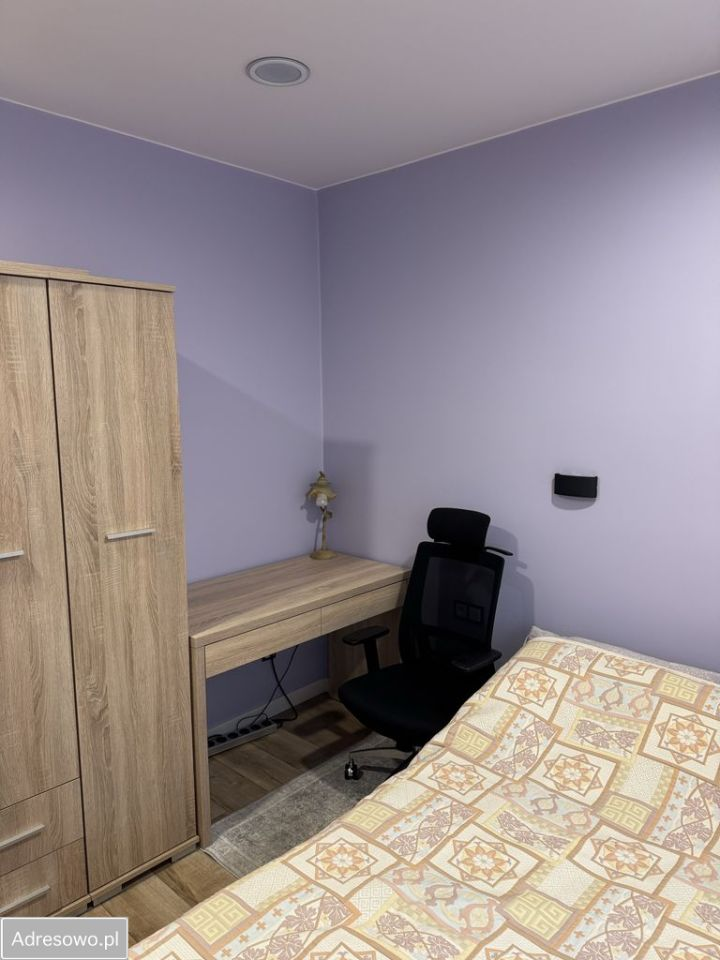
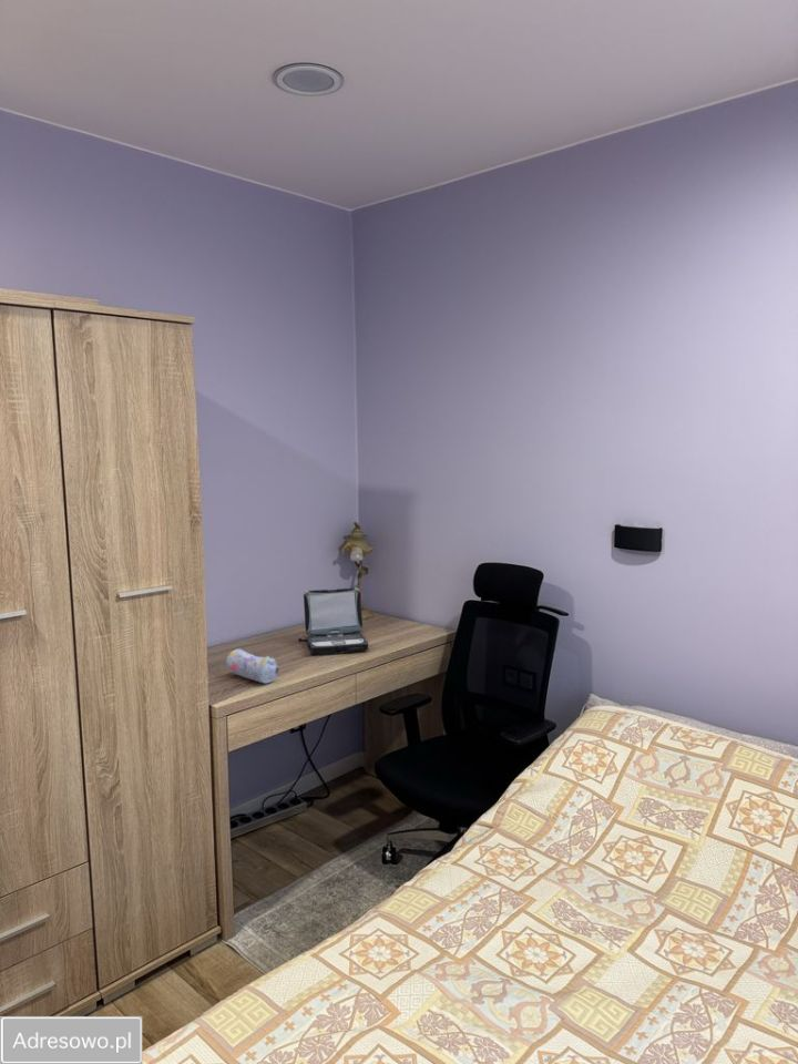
+ laptop (334, 620)
+ pencil case (252, 665)
